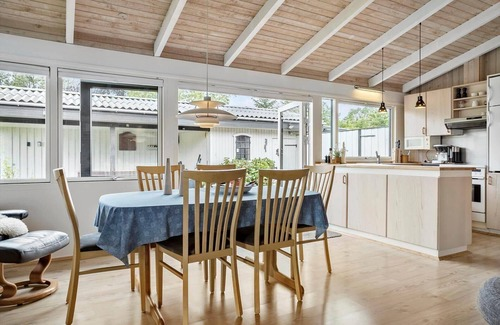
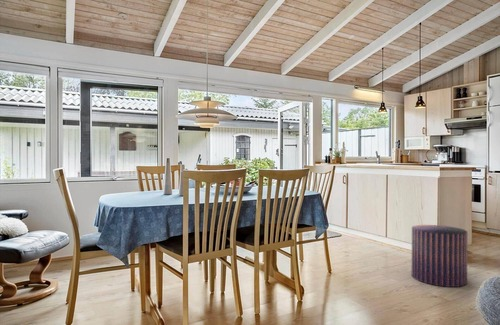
+ stool (438, 253)
